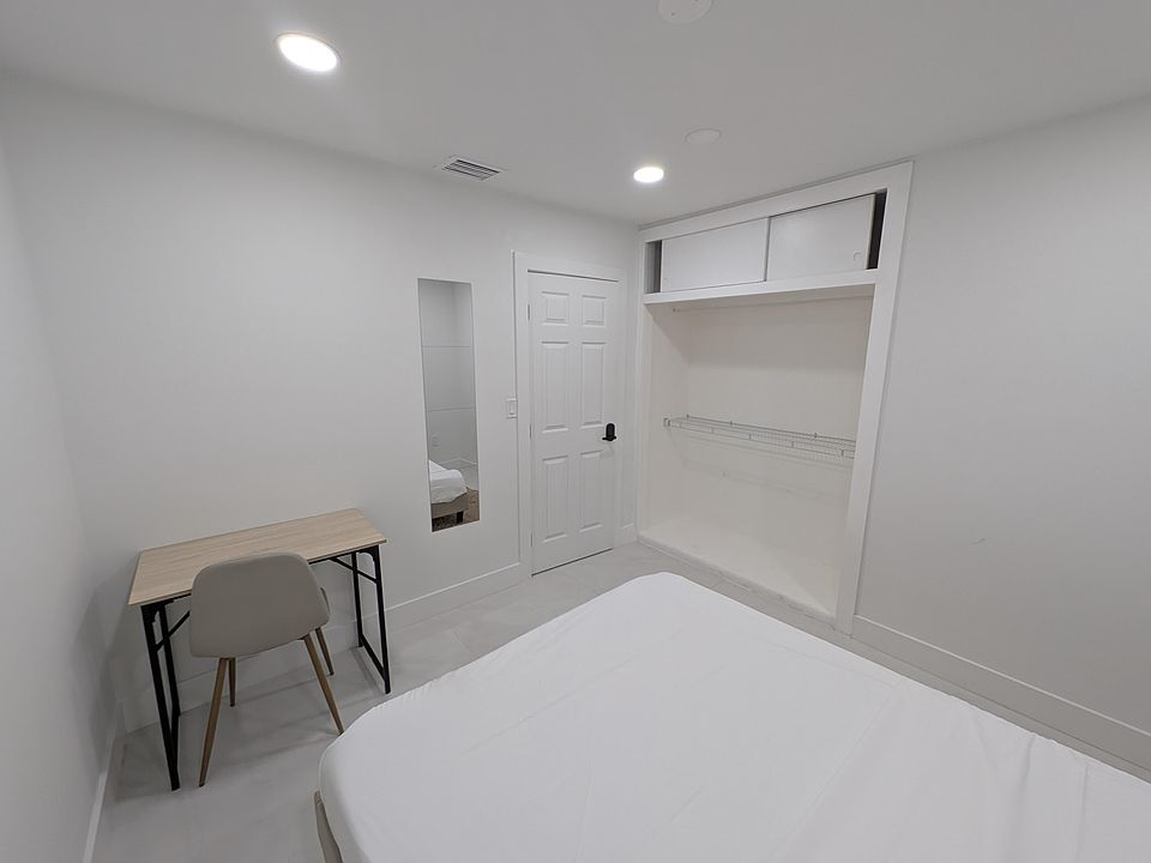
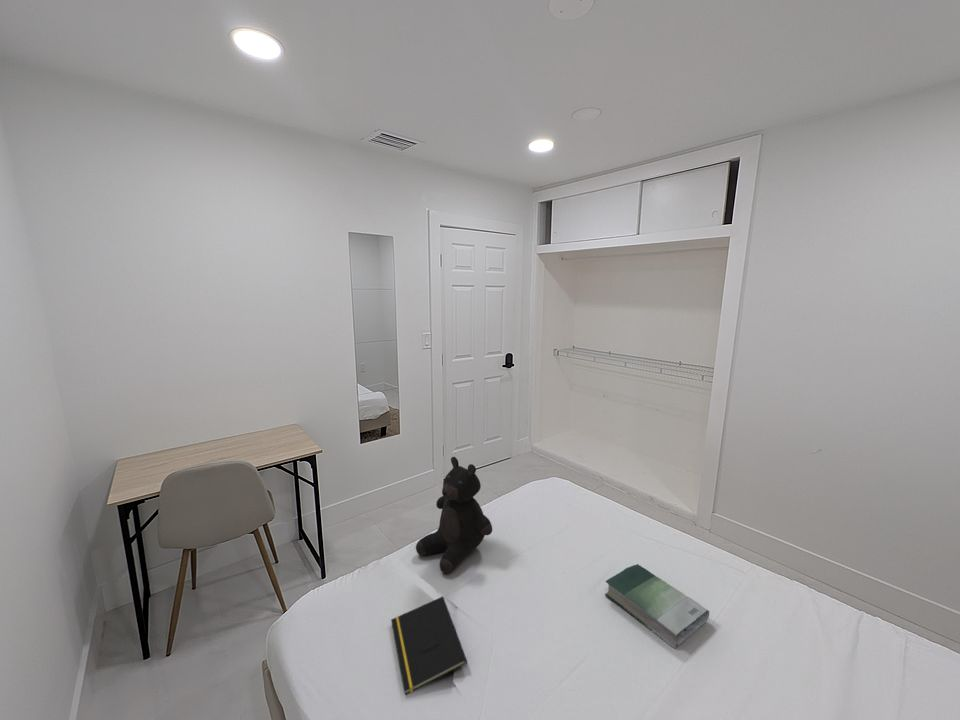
+ notepad (426, 639)
+ book (655, 599)
+ teddy bear (452, 509)
